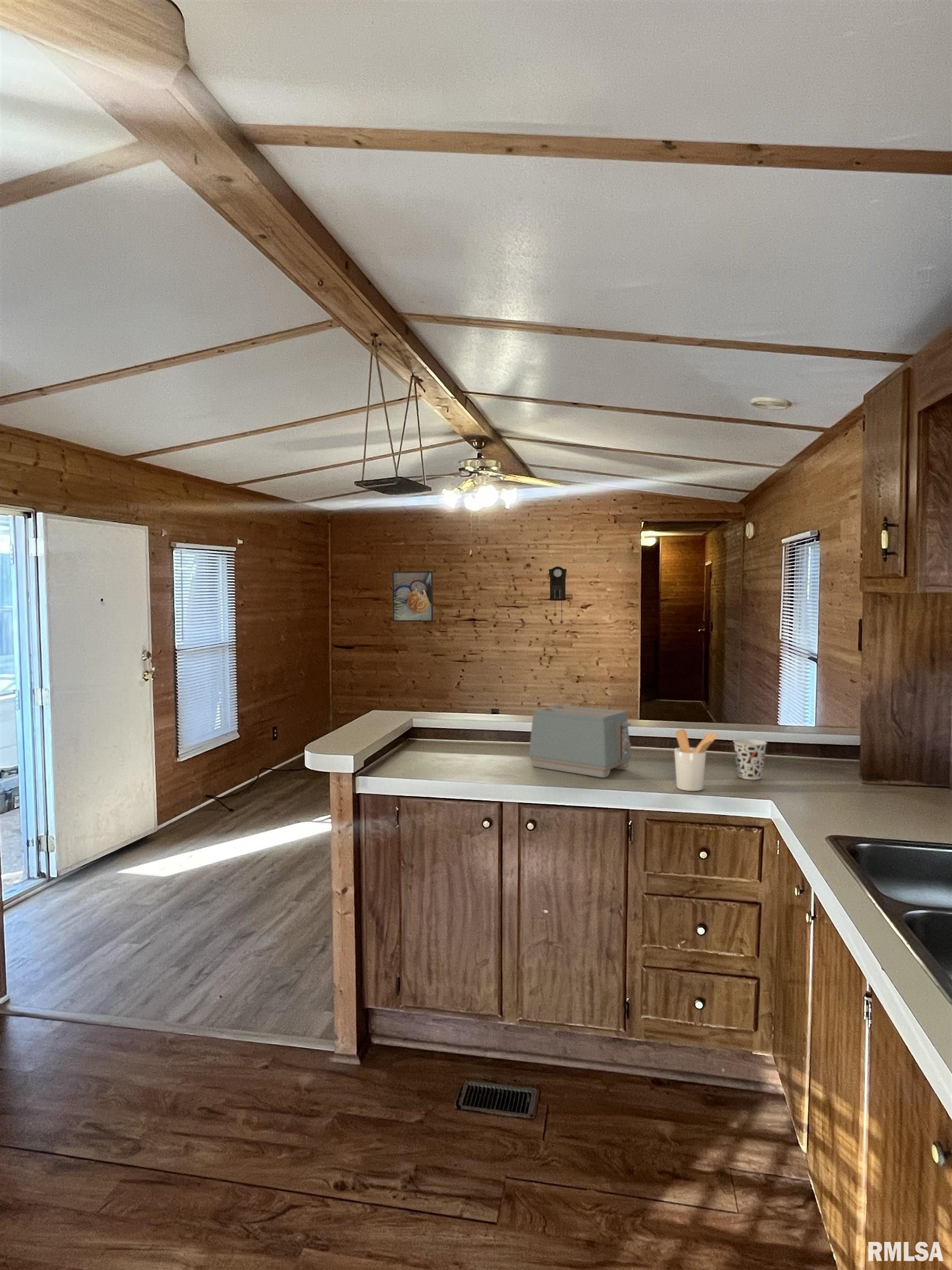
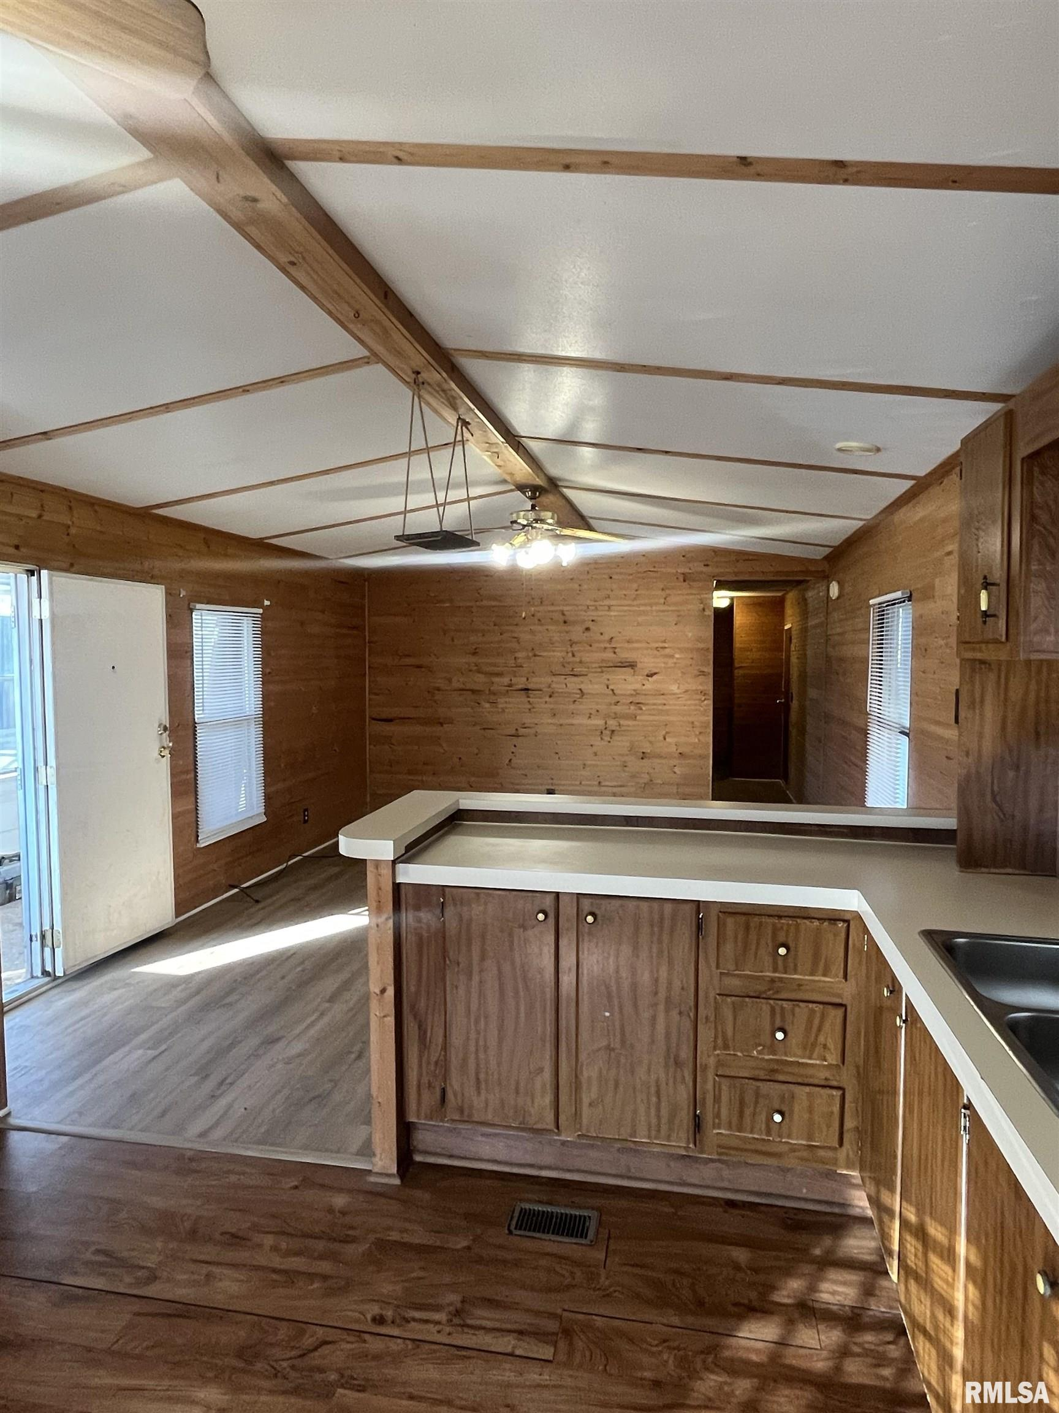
- utensil holder (696, 759)
- pendulum clock (558, 595)
- cup (749, 759)
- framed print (412, 596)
- toaster (584, 740)
